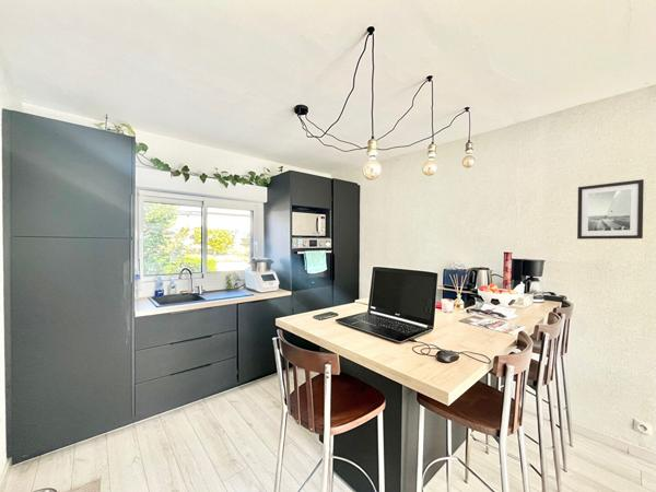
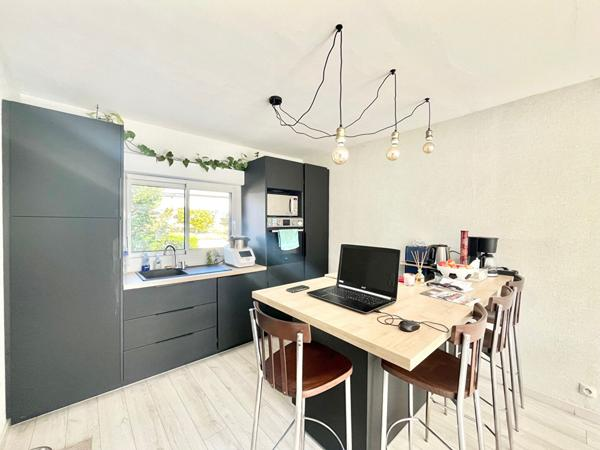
- wall art (608, 211)
